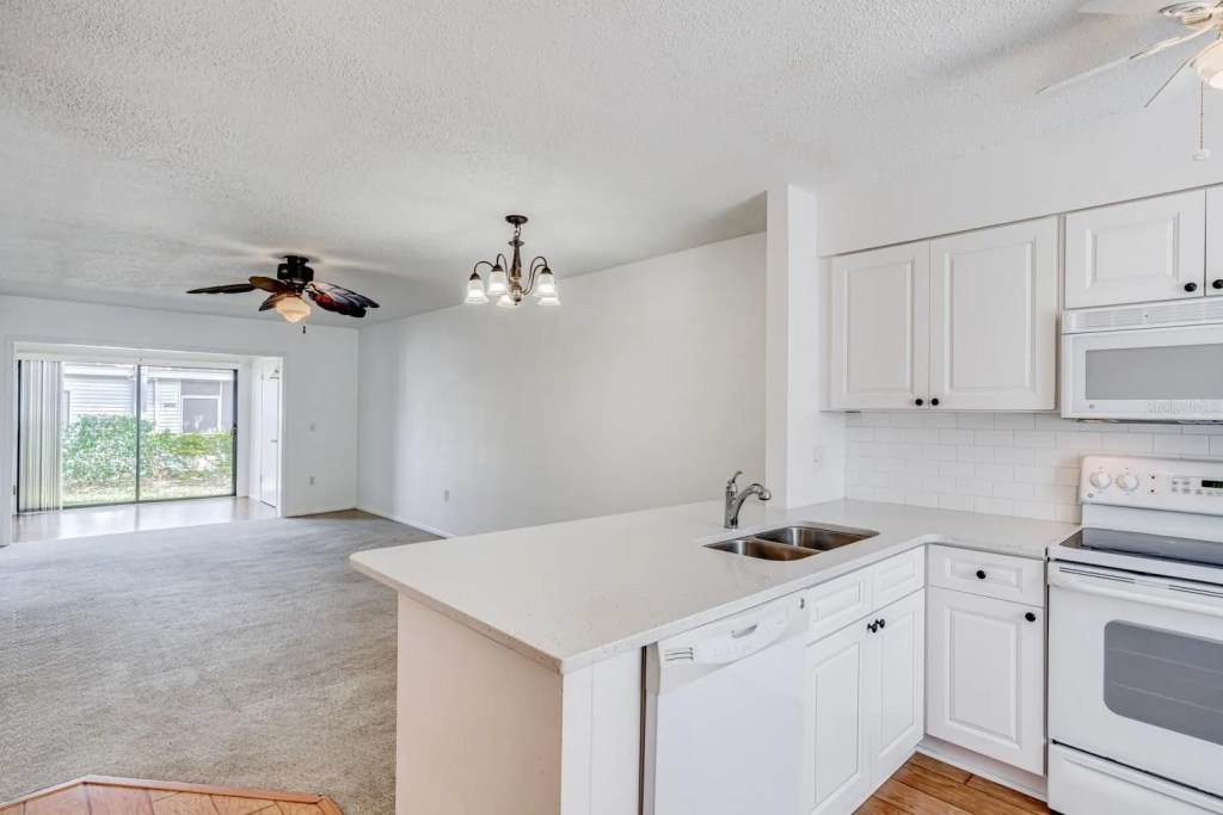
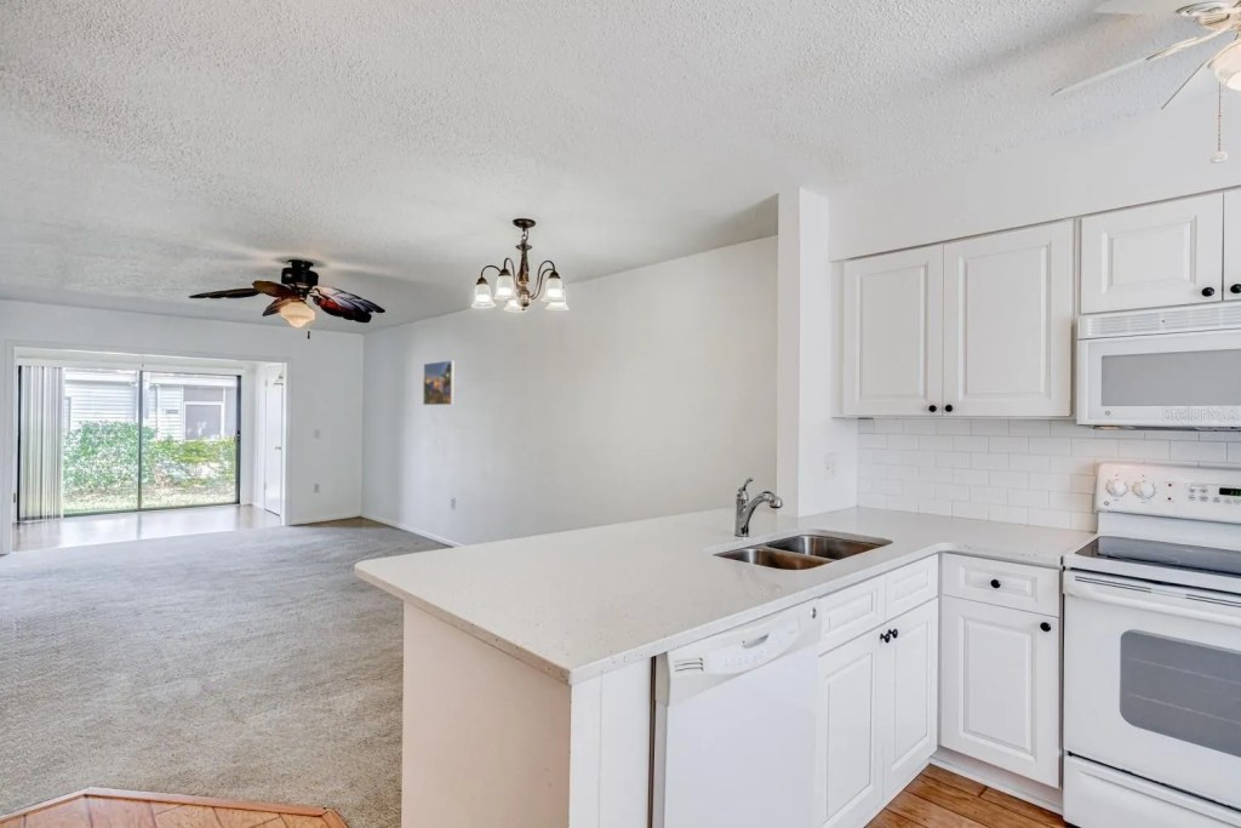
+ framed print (438, 383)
